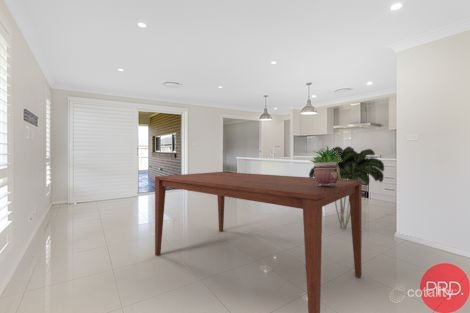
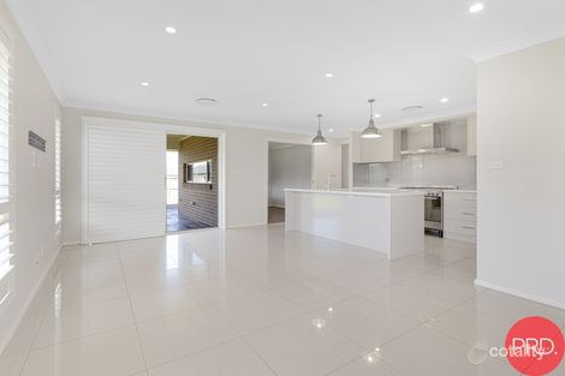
- dining table (250, 200)
- potted plant (325, 165)
- indoor plant (343, 179)
